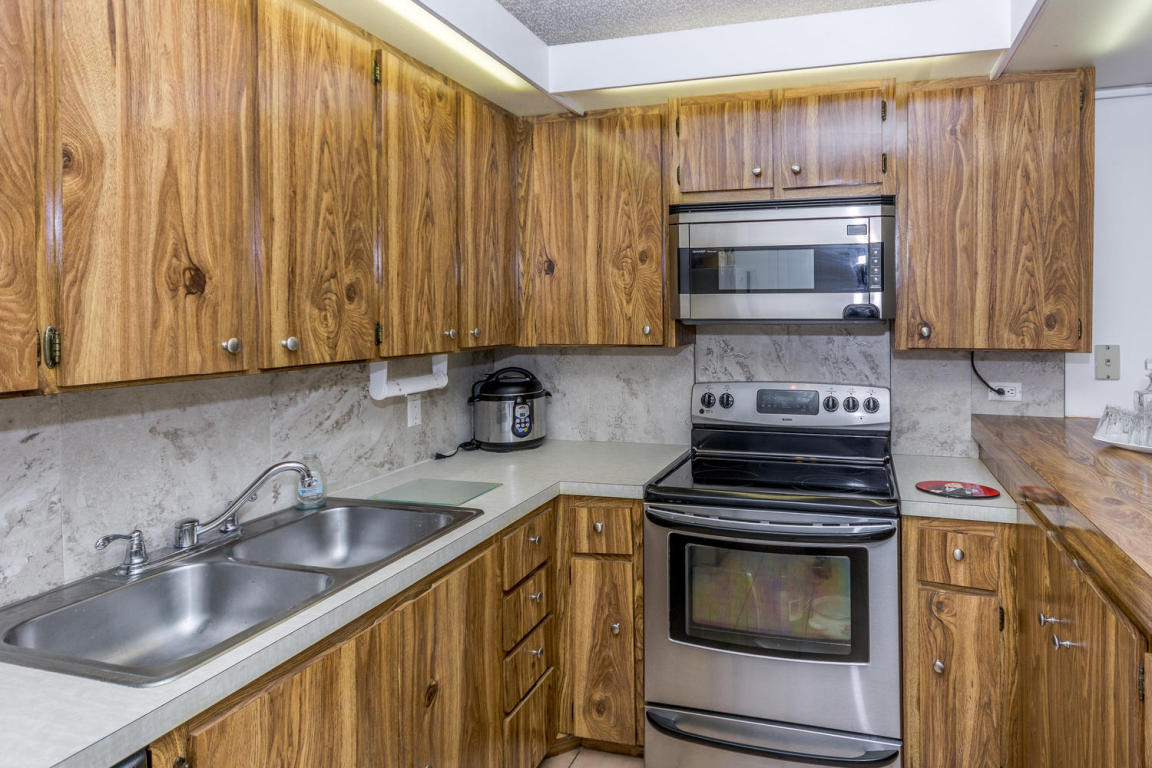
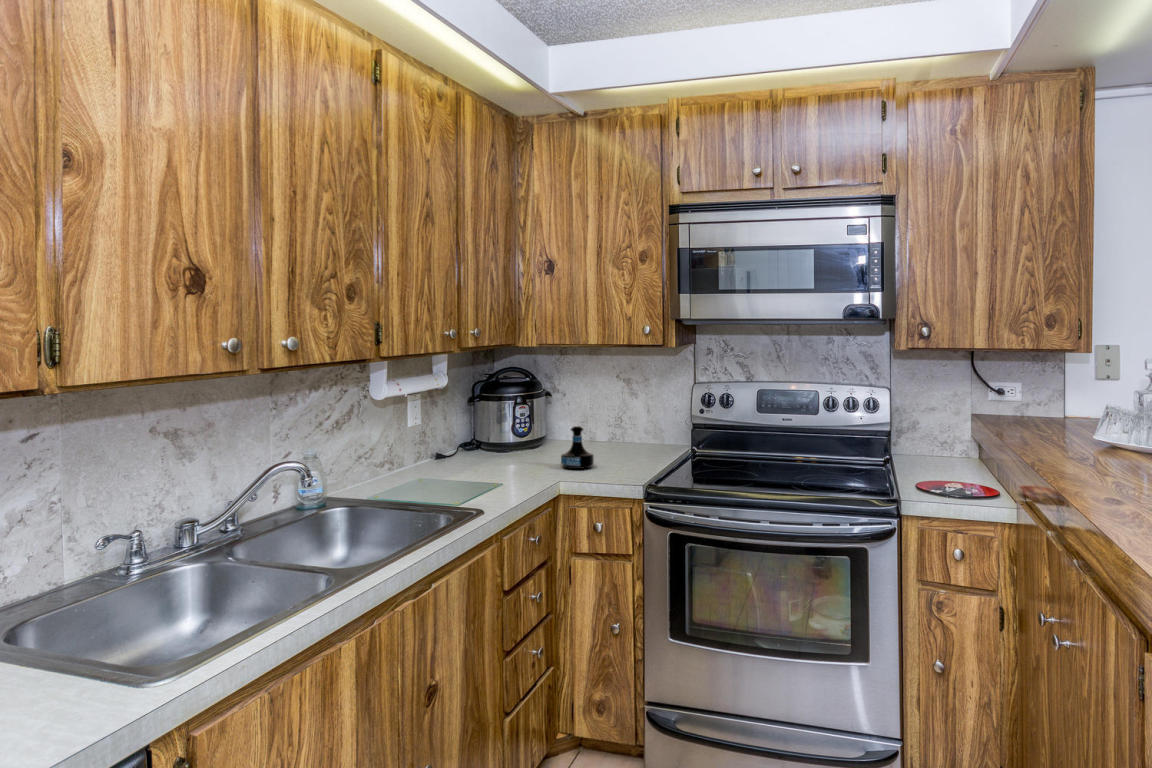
+ tequila bottle (577, 446)
